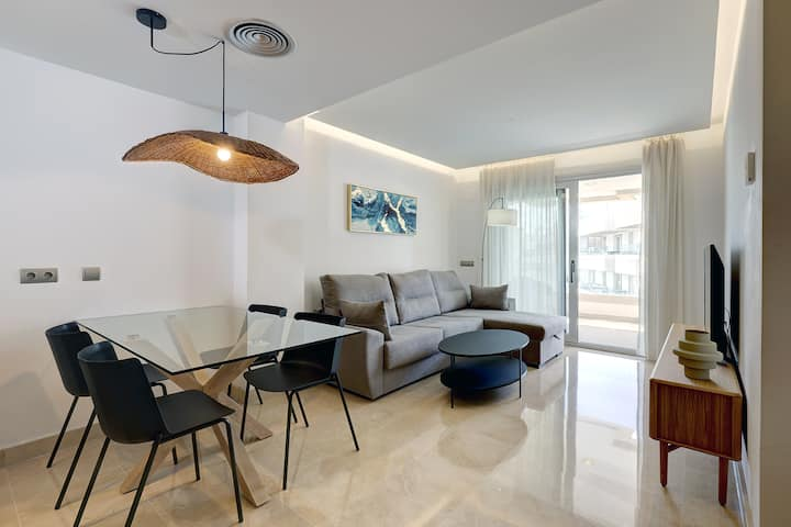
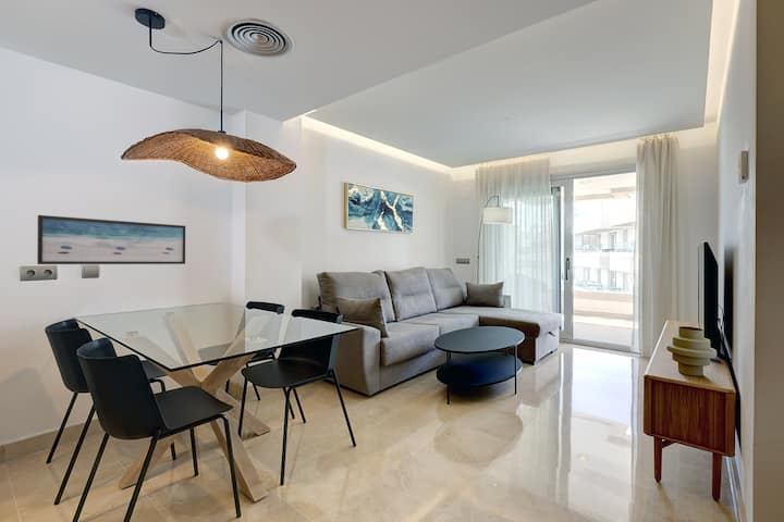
+ wall art (120, 243)
